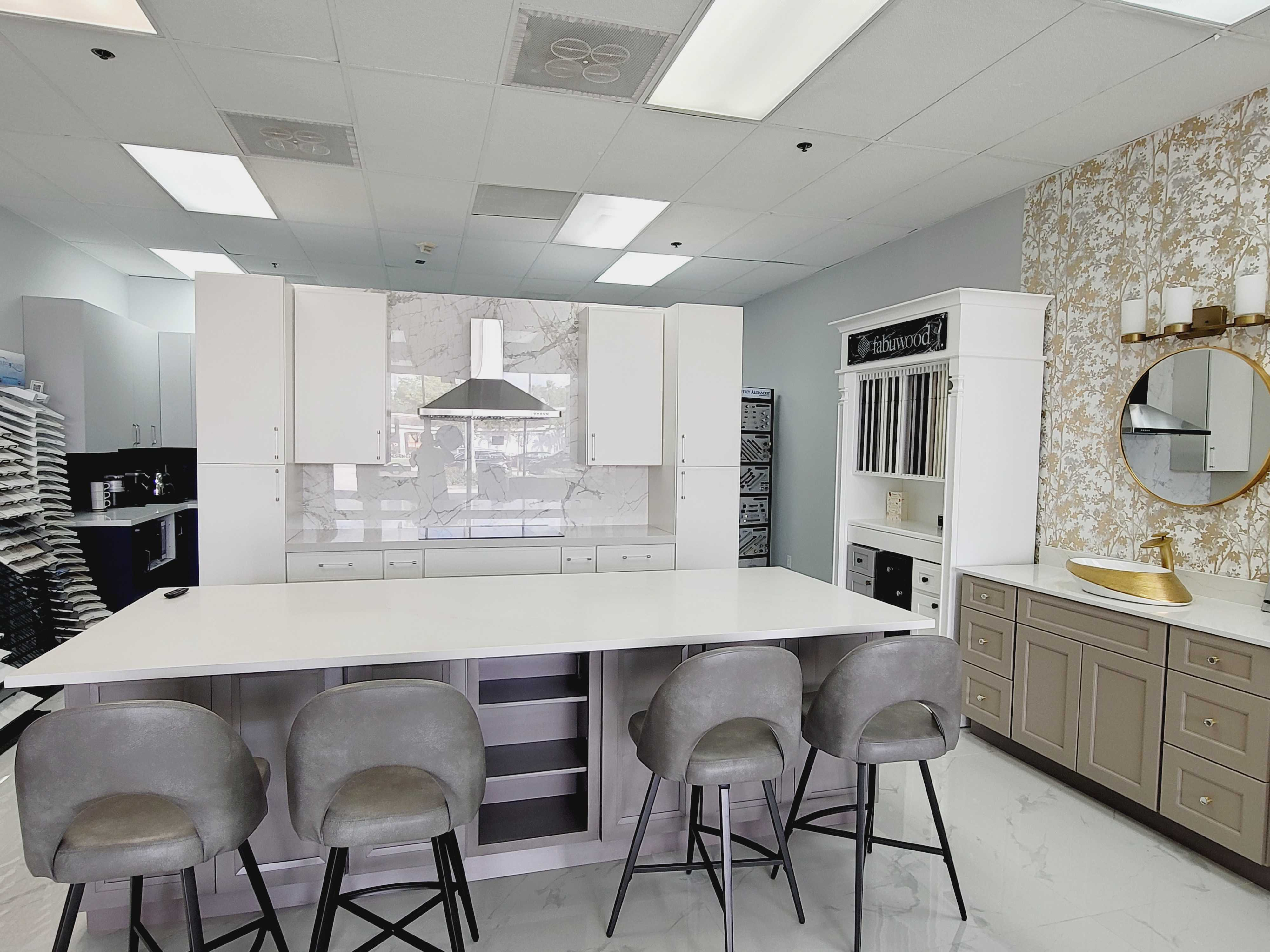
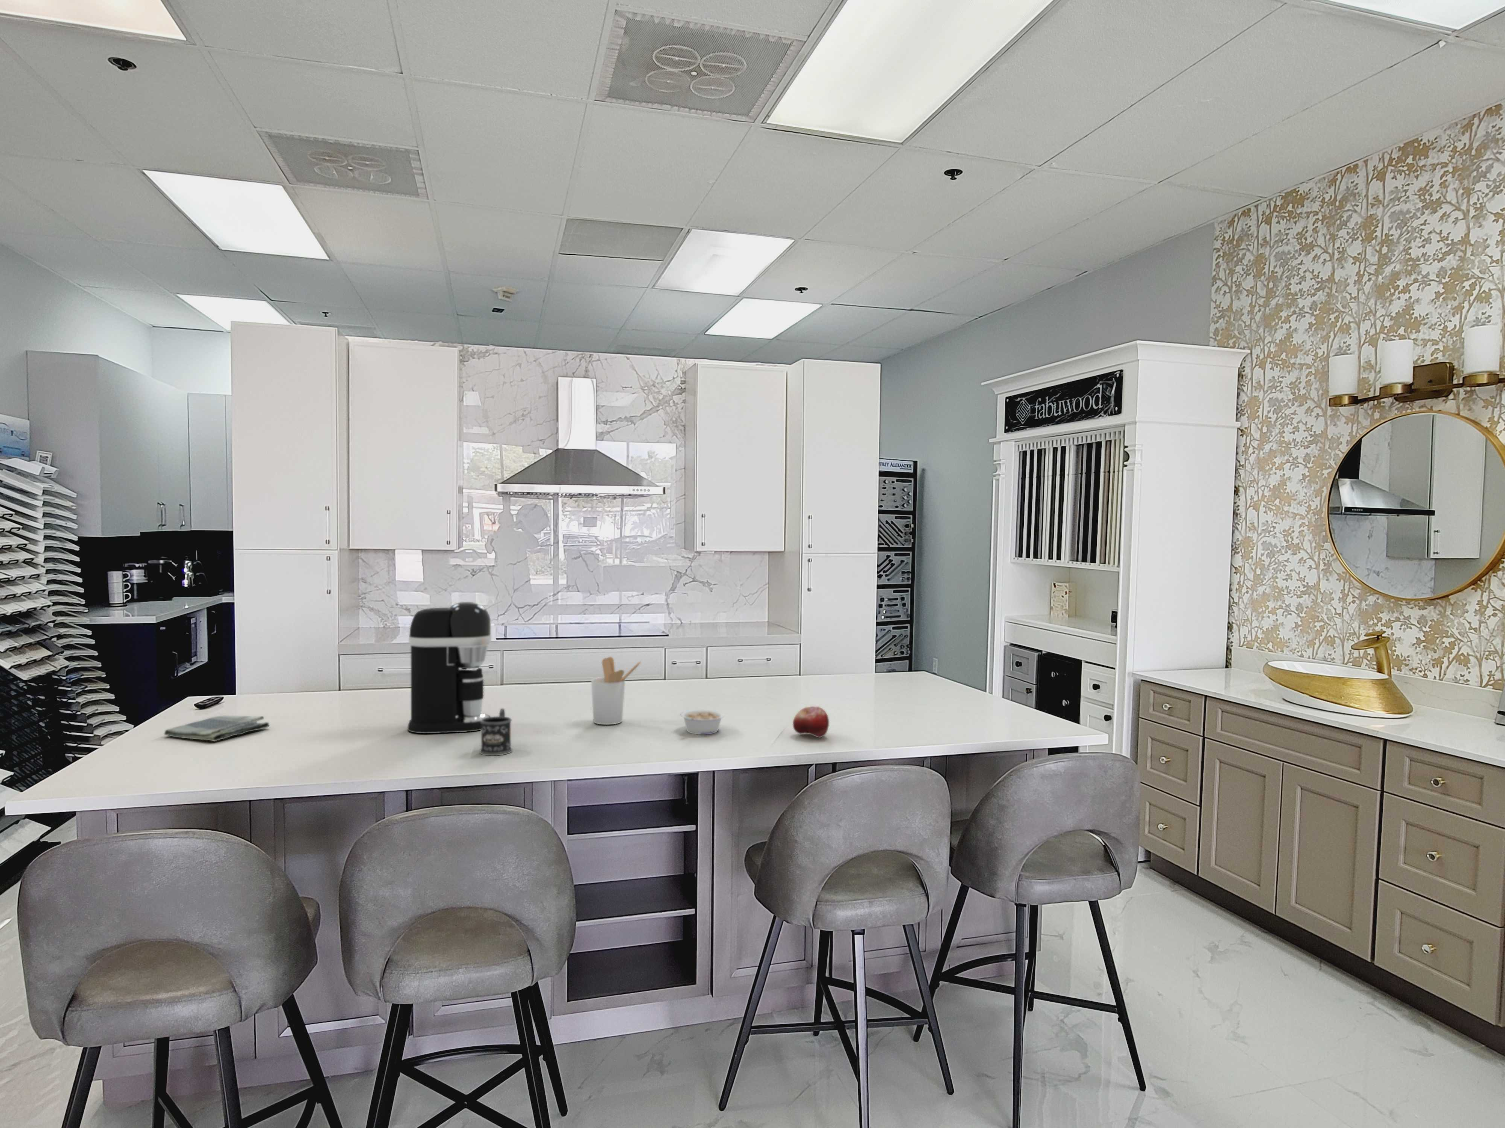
+ fruit (812, 722)
+ utensil holder (617, 691)
+ mug (498, 731)
+ dish towel (218, 726)
+ coffee maker (450, 665)
+ legume (703, 722)
